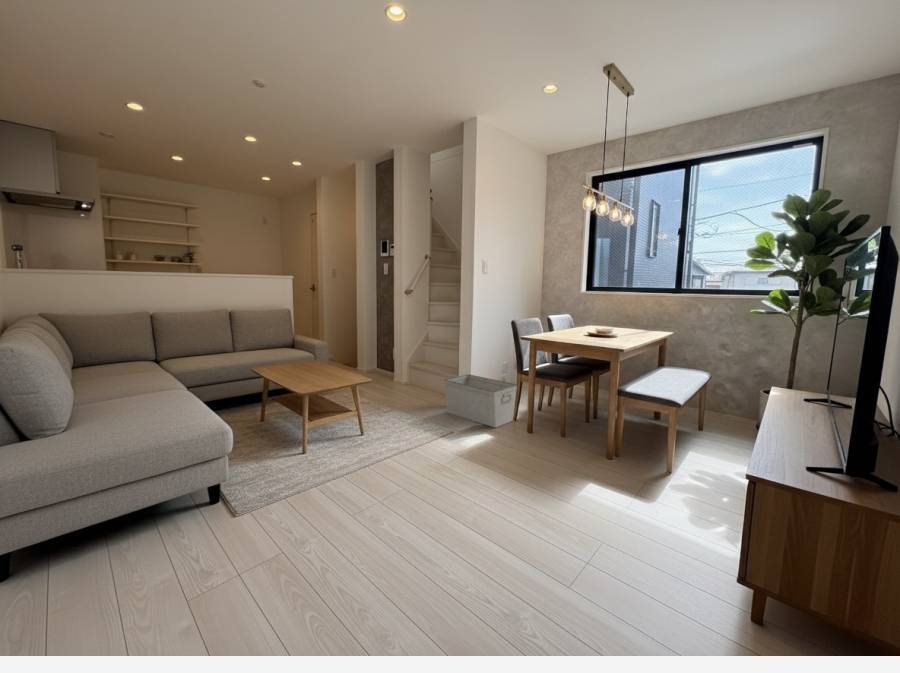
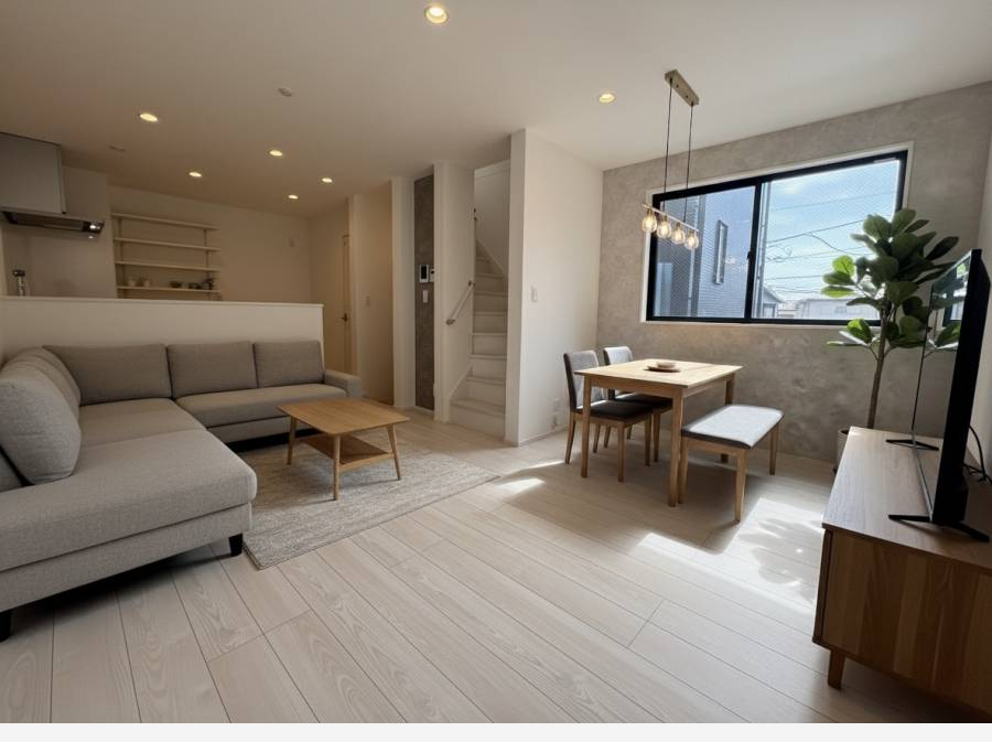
- storage bin (479, 399)
